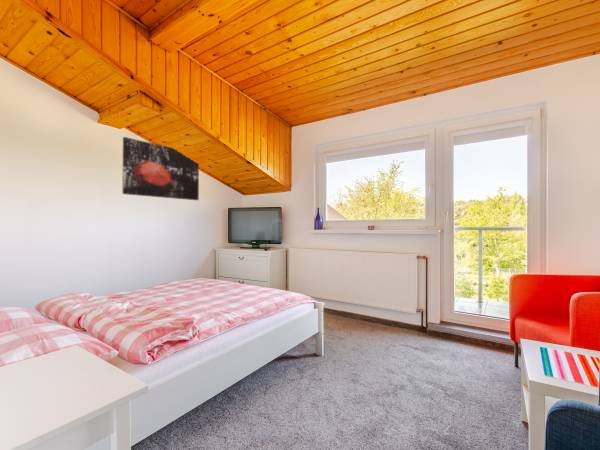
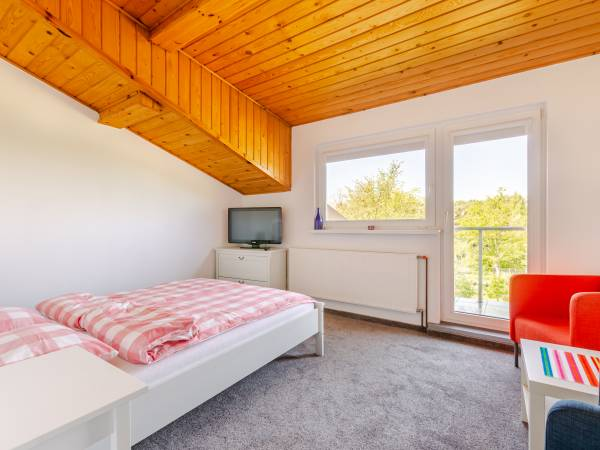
- wall art (164, 171)
